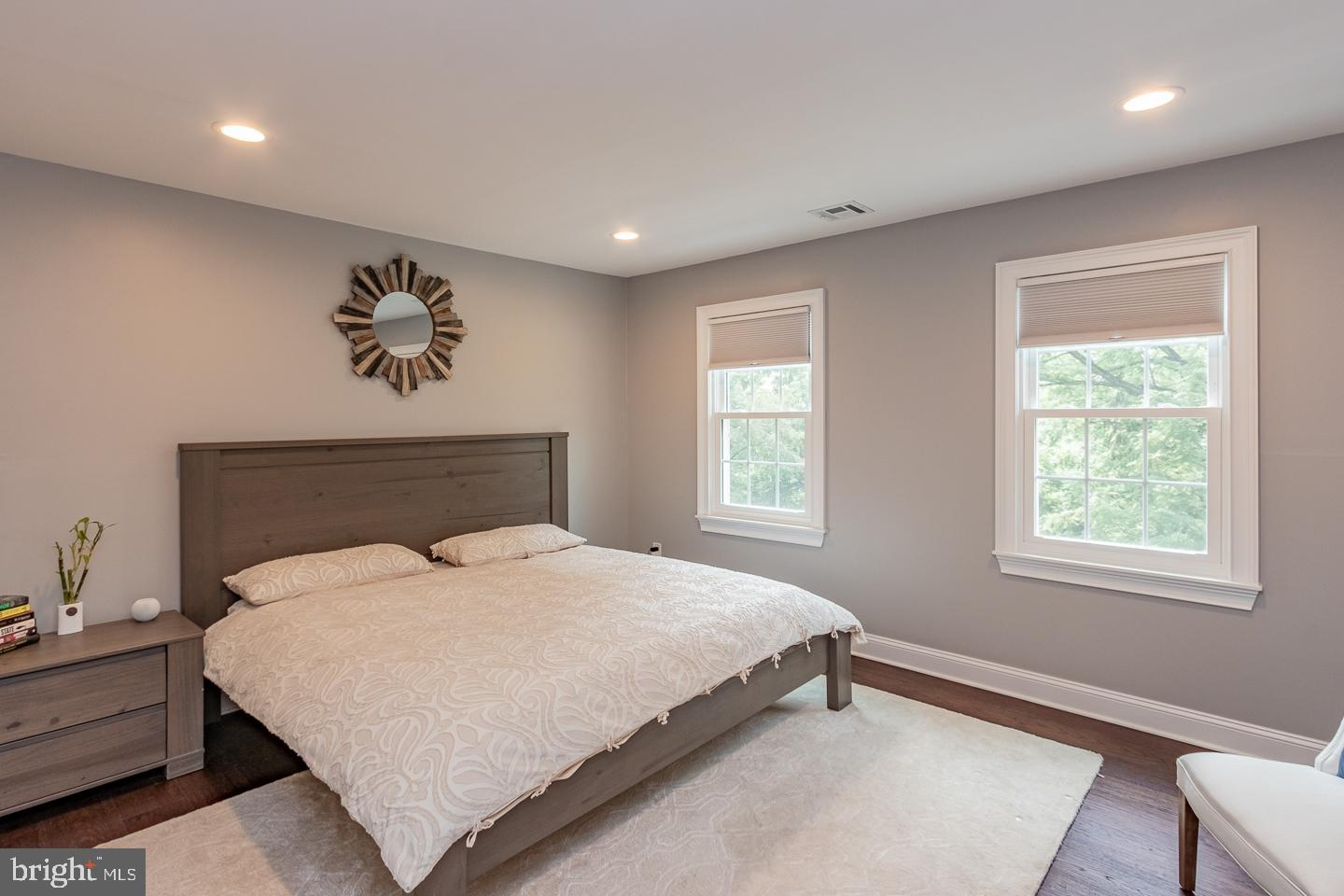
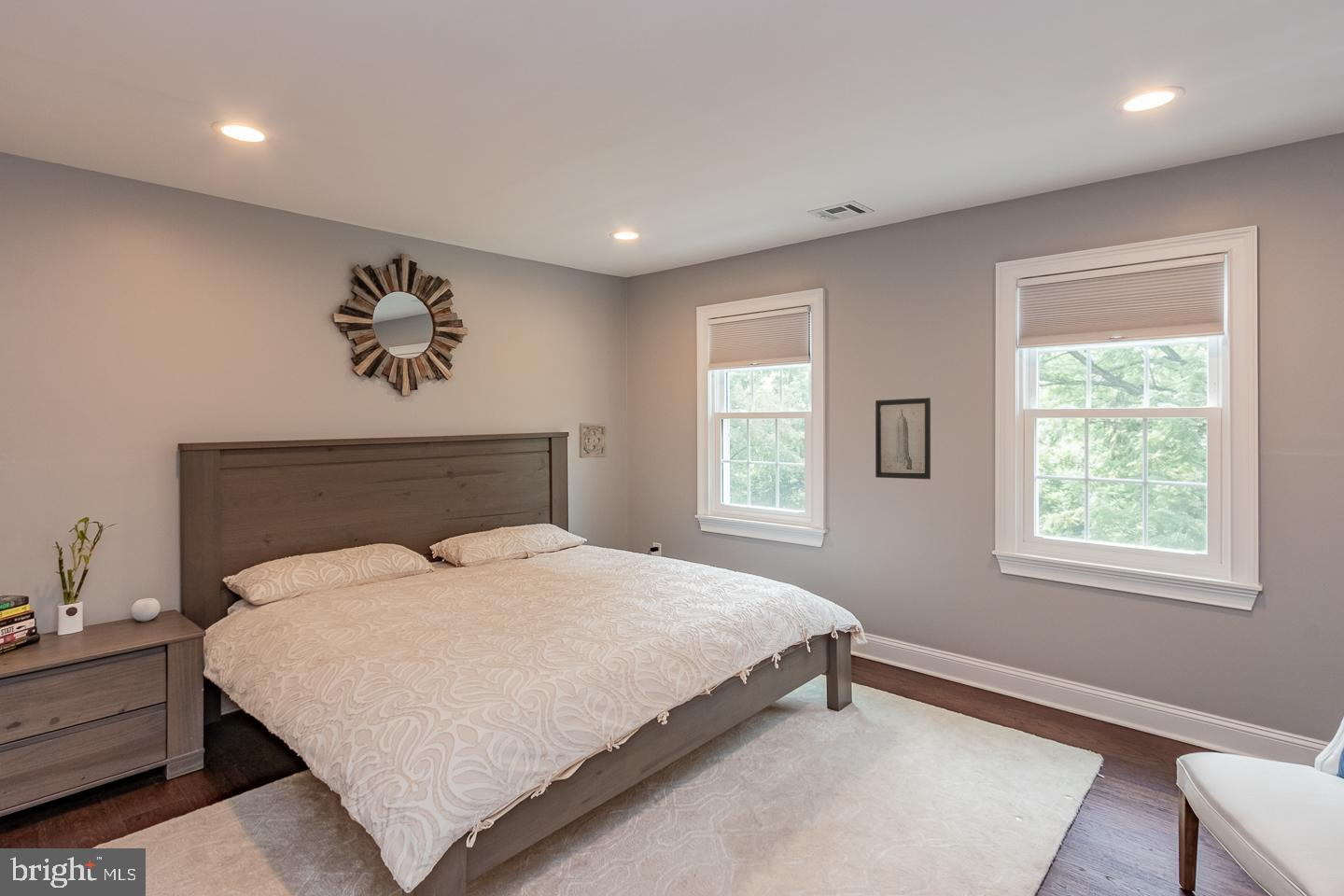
+ wall ornament (593, 441)
+ wall art (902, 439)
